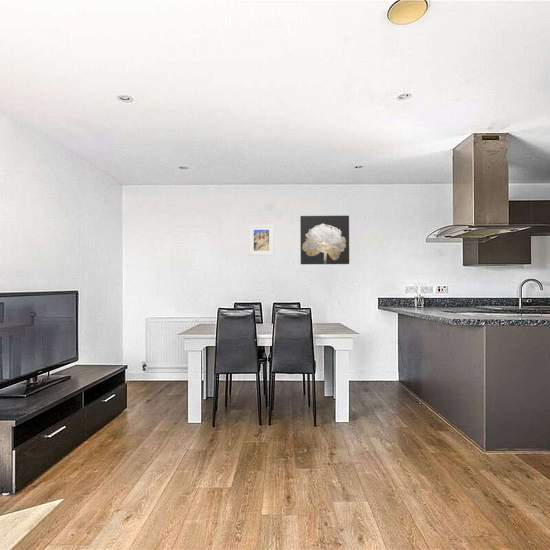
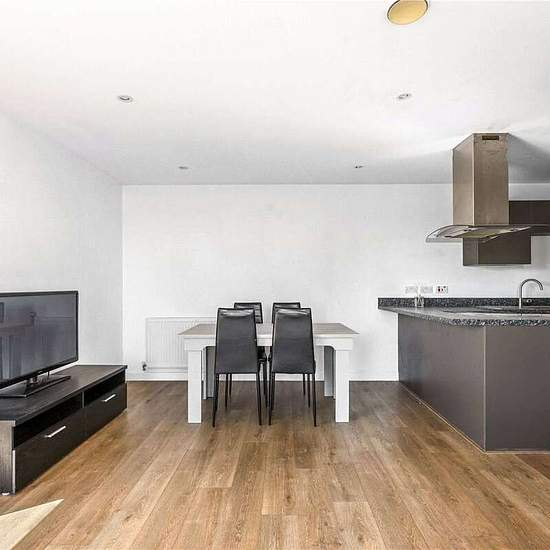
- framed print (261, 240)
- wall art (324, 240)
